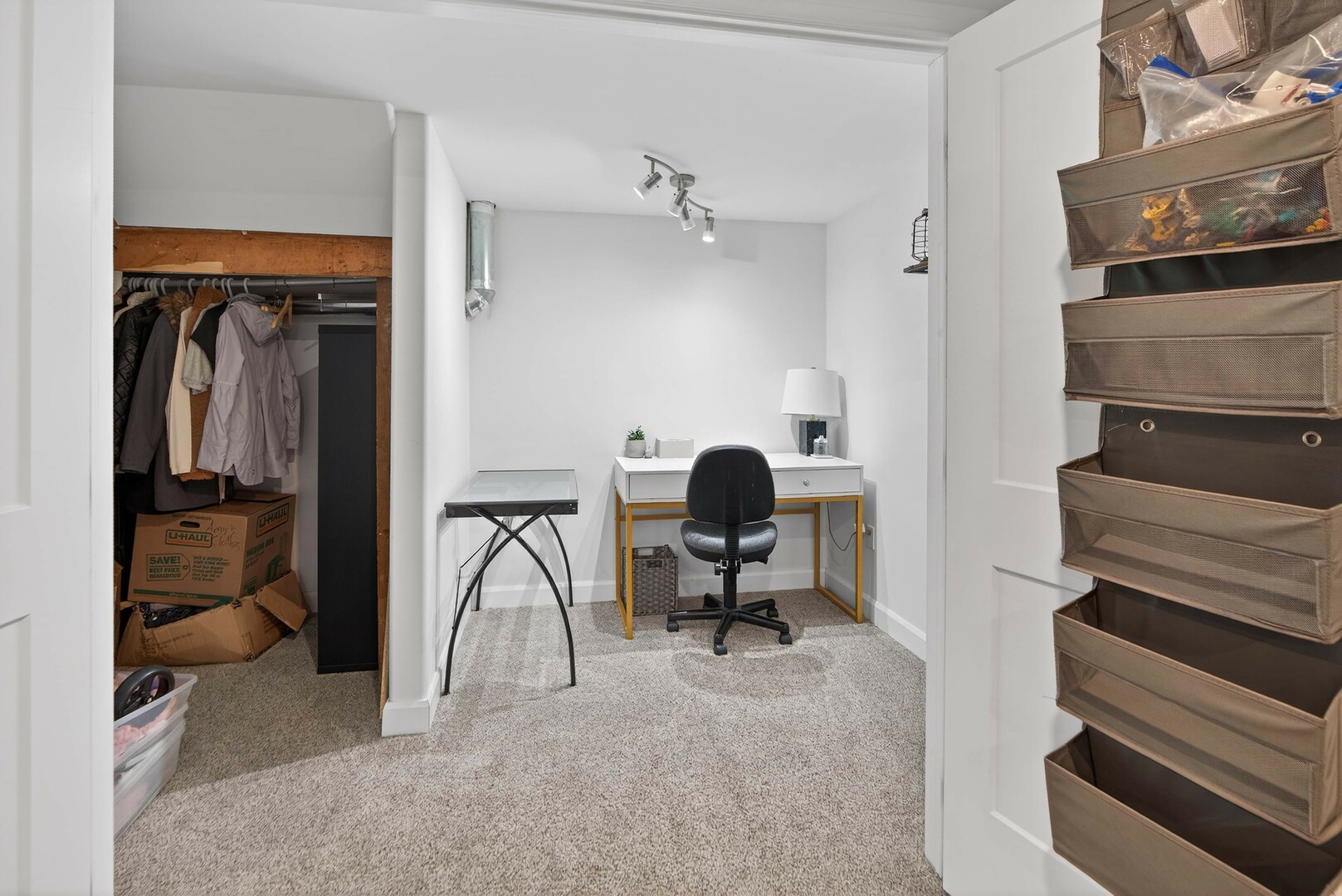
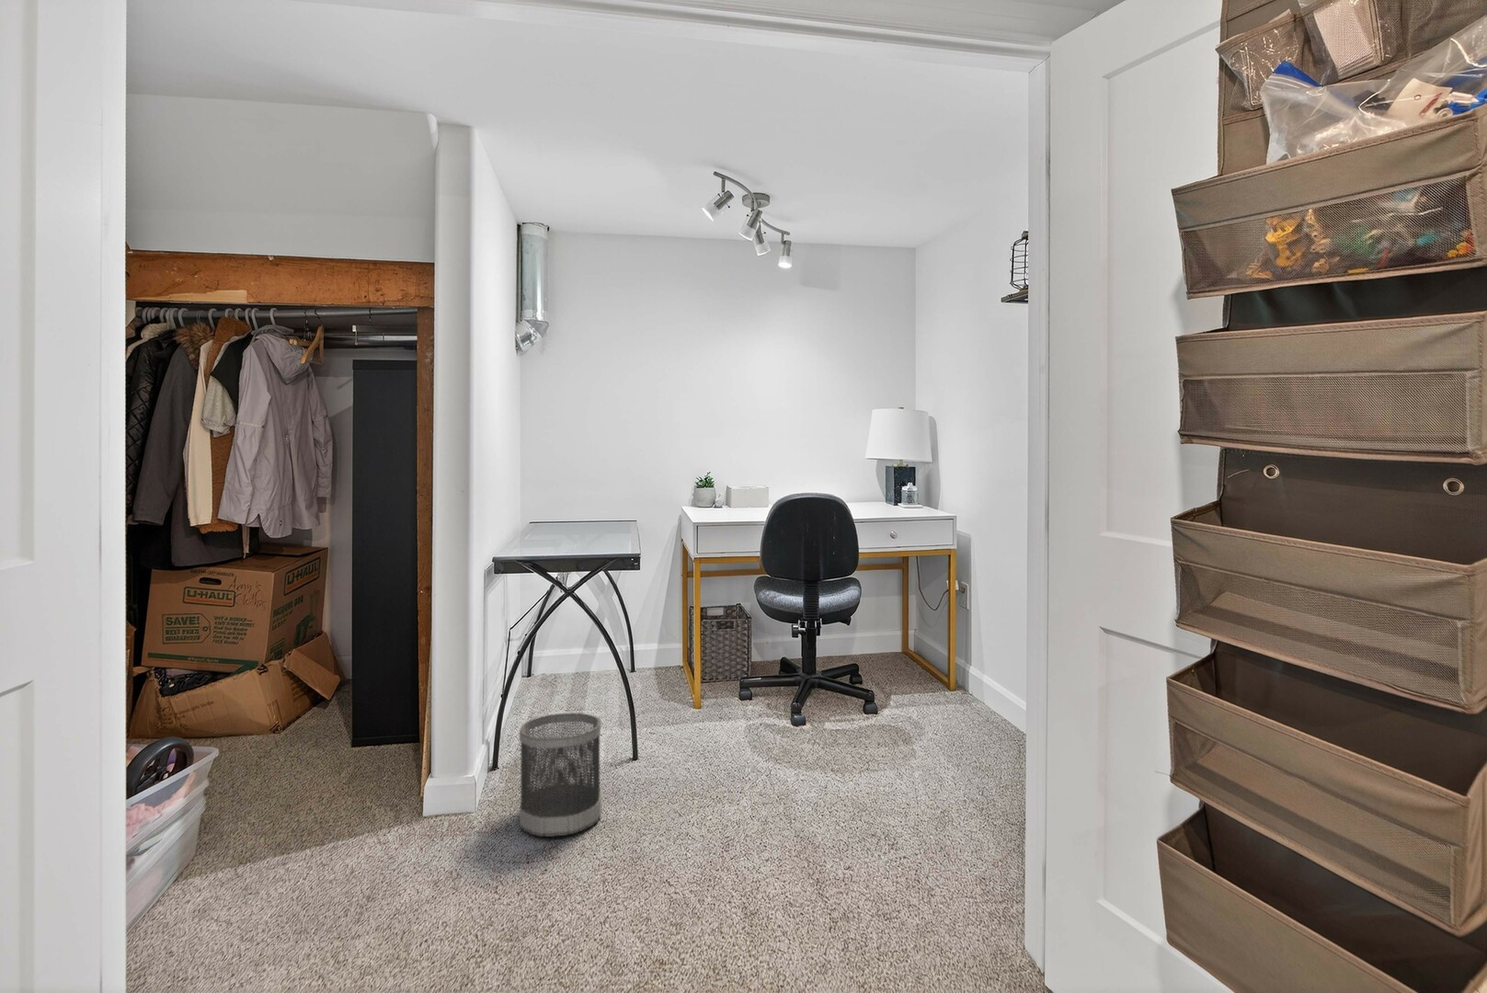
+ wastebasket (561, 770)
